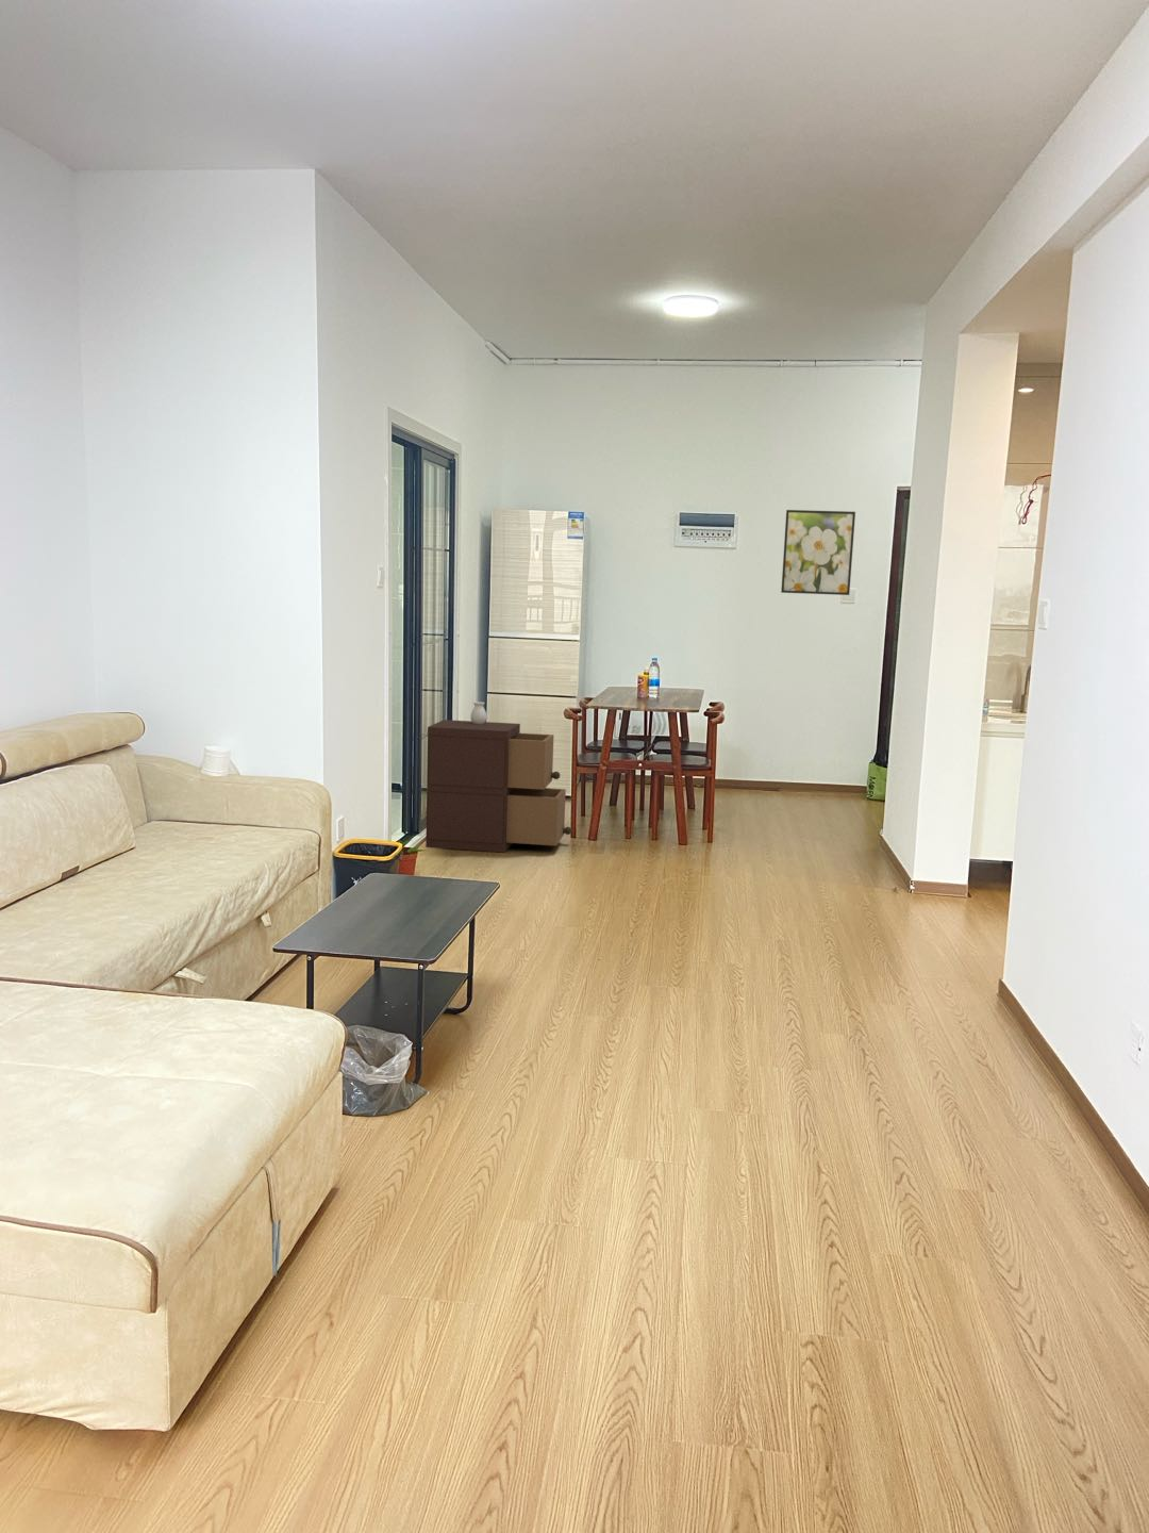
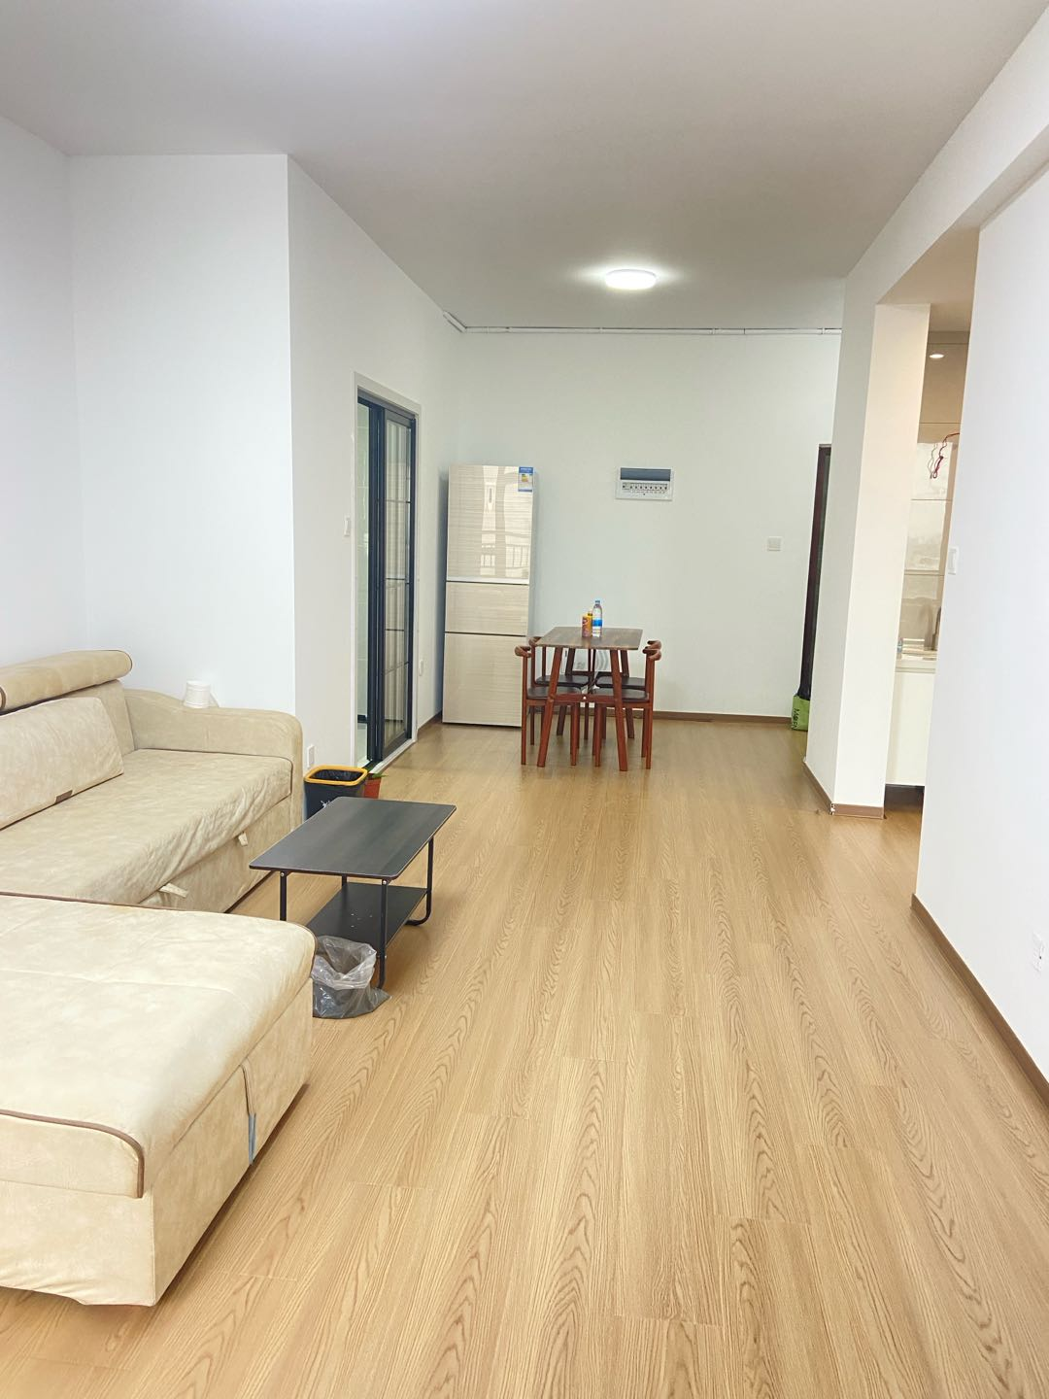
- storage cabinet (502, 775)
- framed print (817, 553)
